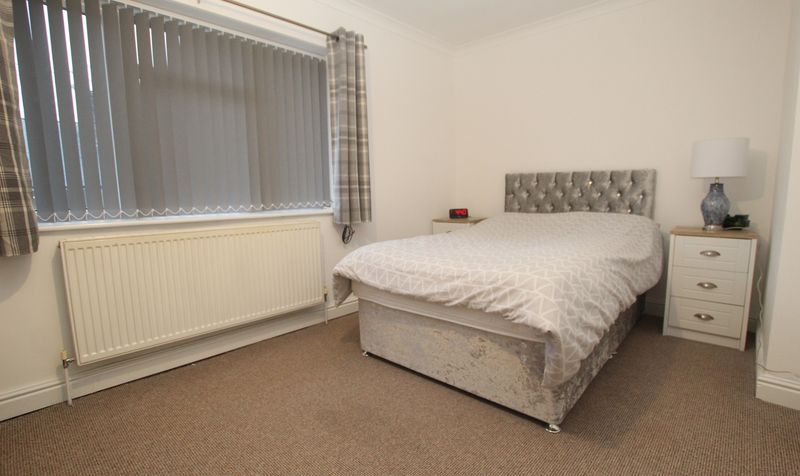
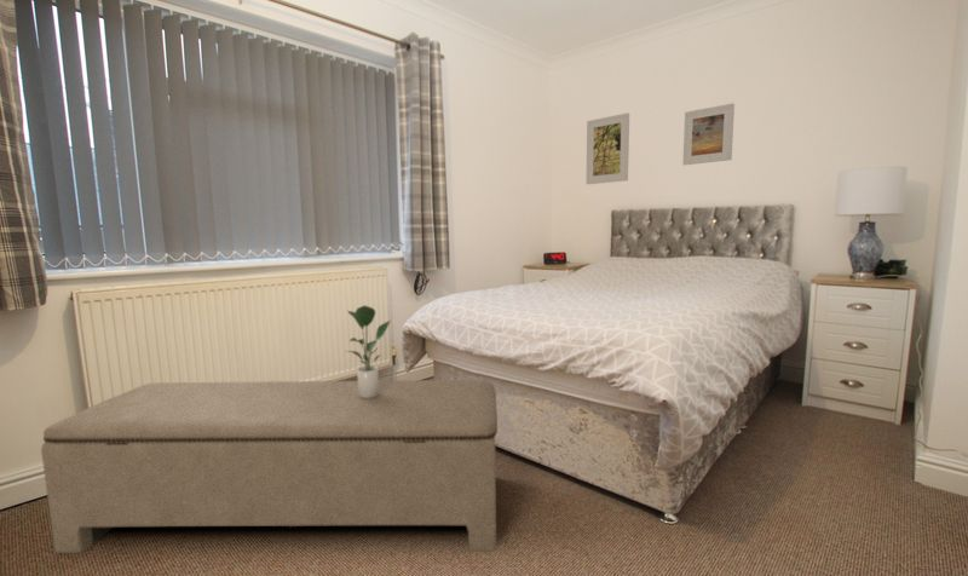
+ bench (298, 455)
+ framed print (707, 134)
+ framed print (606, 150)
+ potted plant (369, 347)
